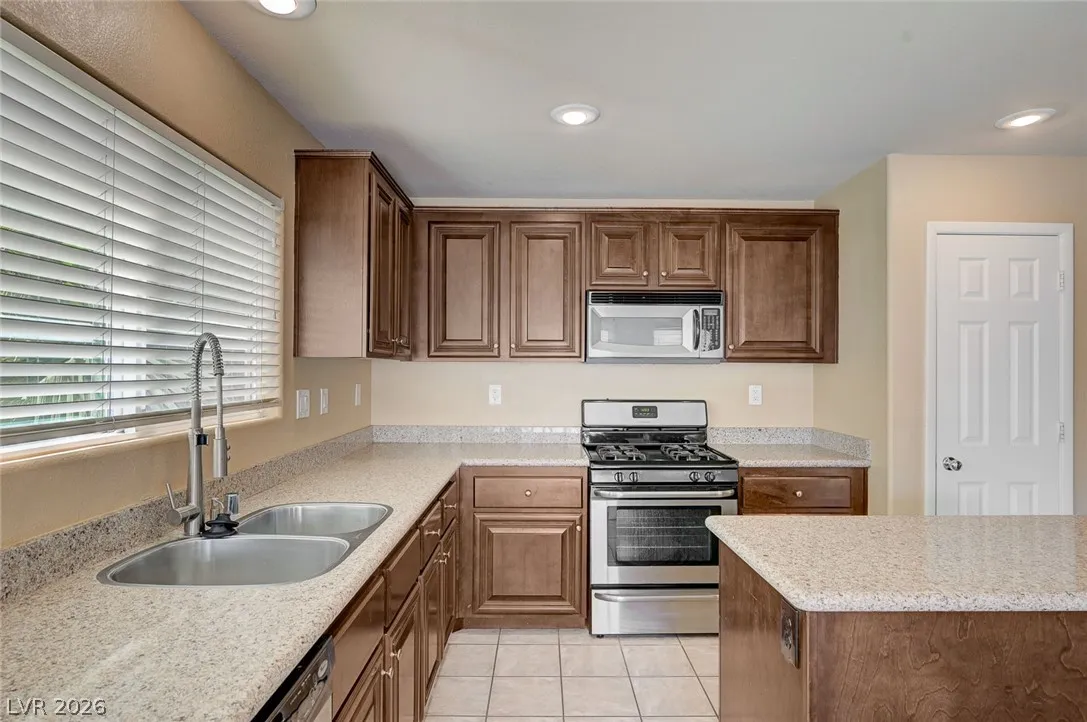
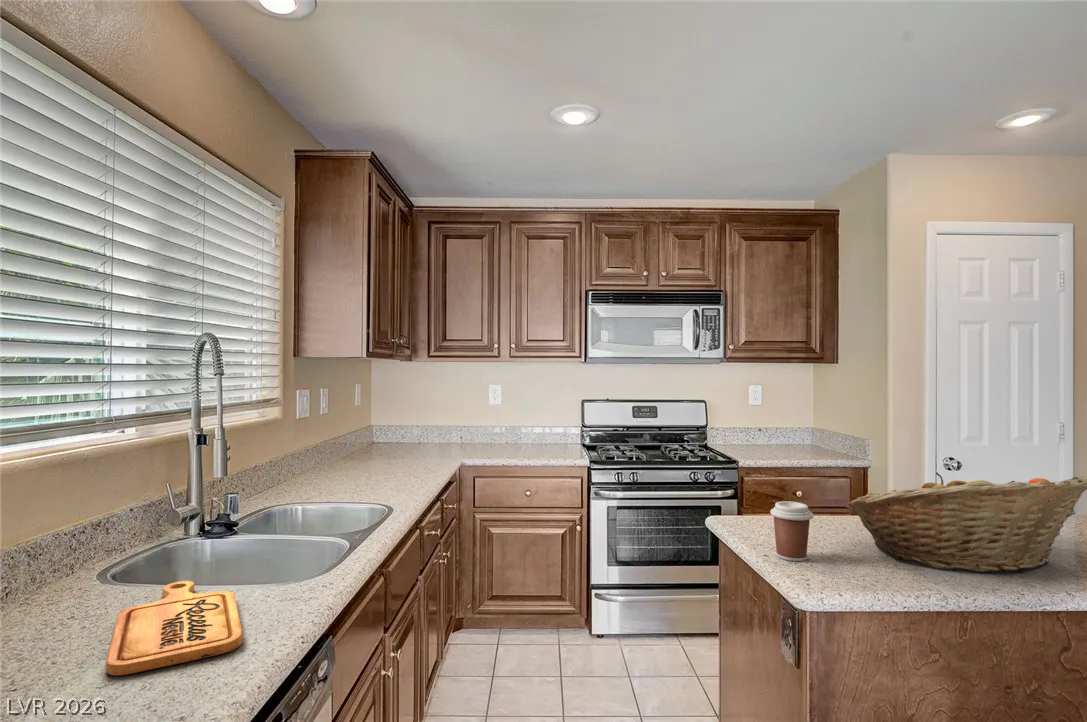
+ cutting board (178, 616)
+ coffee cup (791, 530)
+ fruit basket (964, 511)
